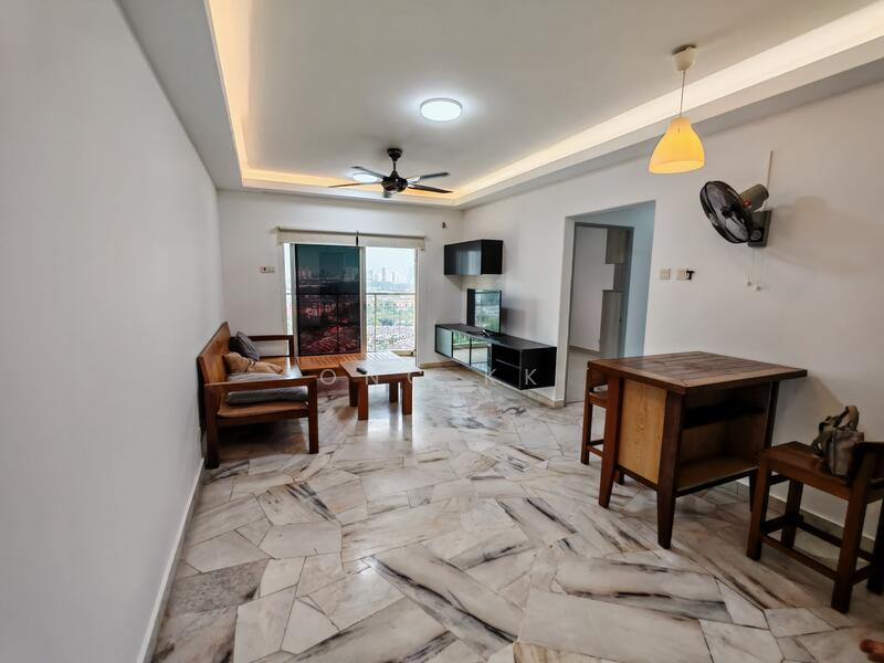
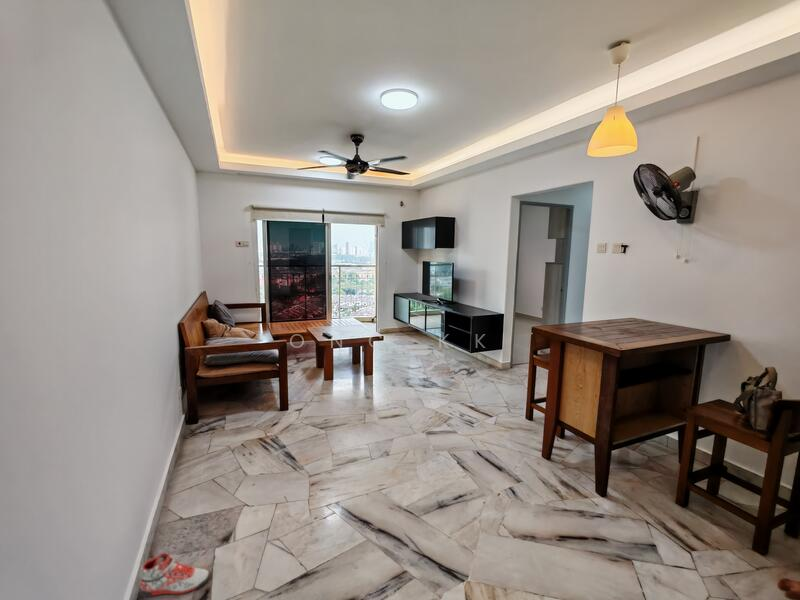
+ sneaker (175, 571)
